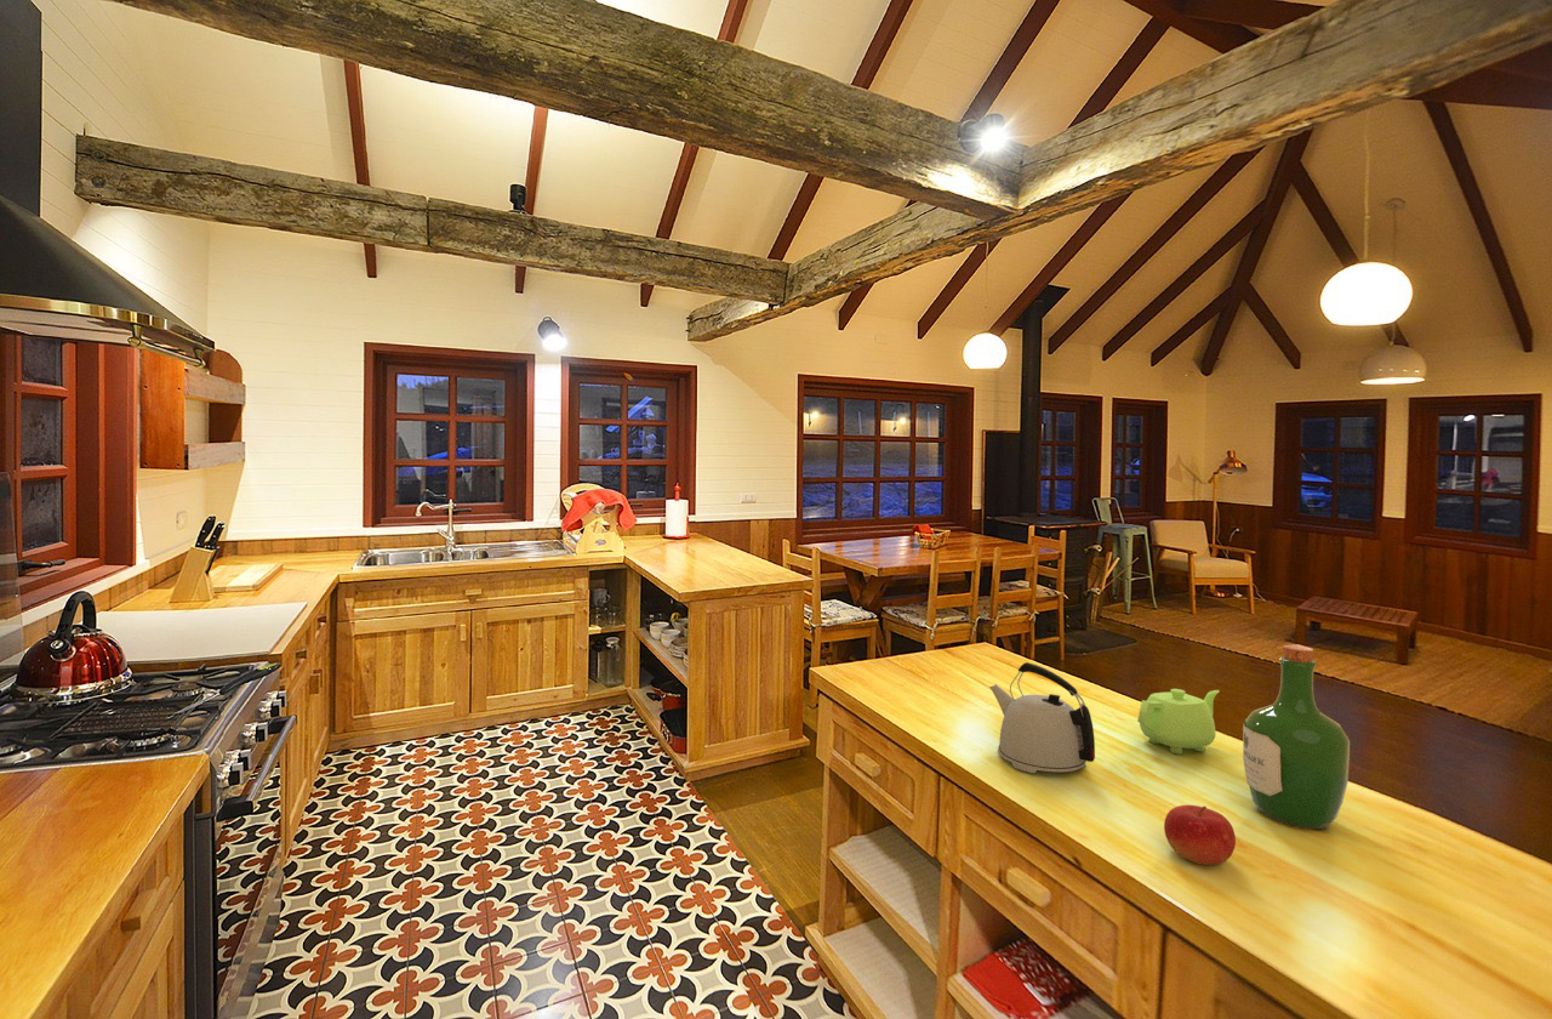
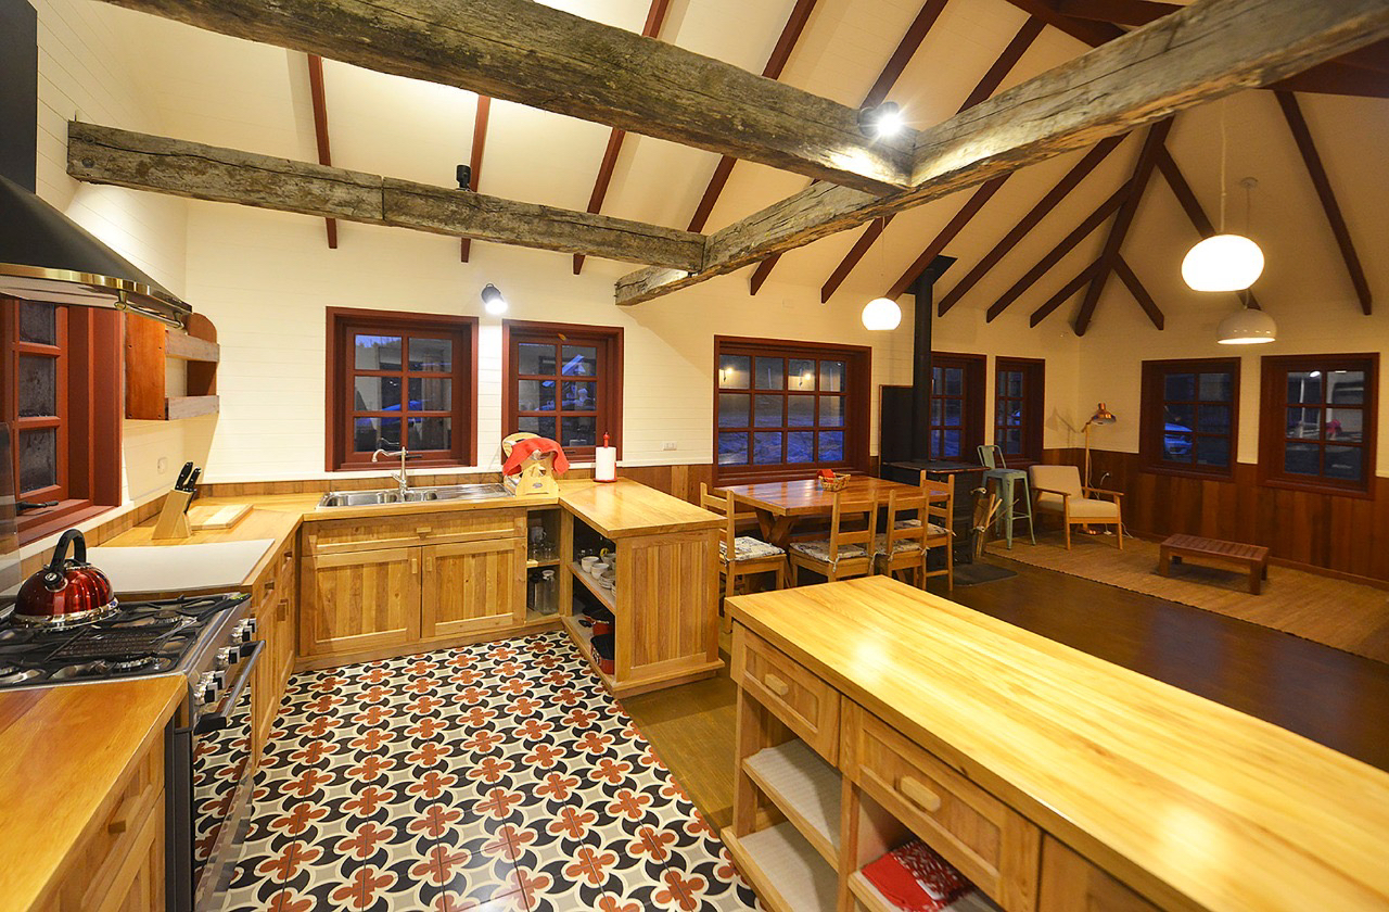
- fruit (1199, 831)
- teapot (1180, 717)
- wine bottle (1294, 730)
- kettle (1039, 711)
